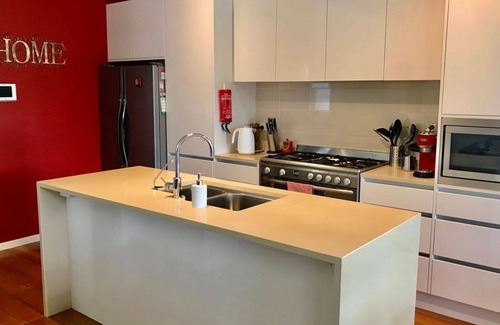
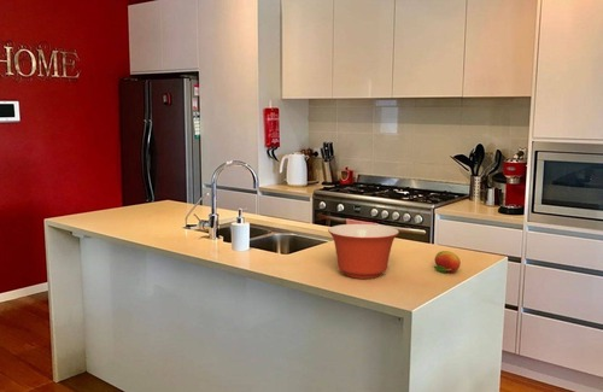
+ fruit (446, 261)
+ mixing bowl (362, 252)
